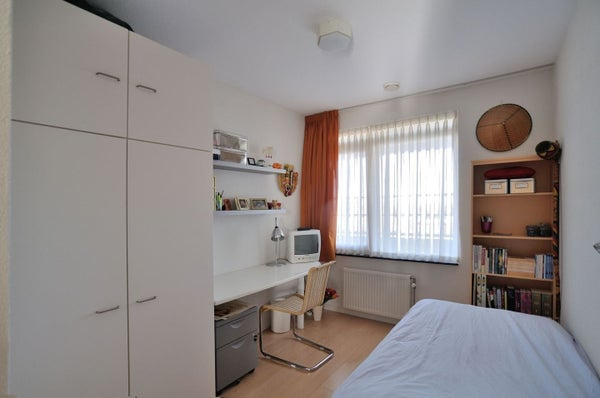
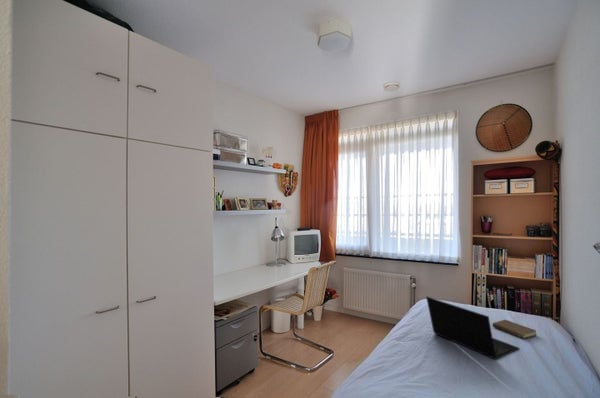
+ book (512, 329)
+ laptop (470, 321)
